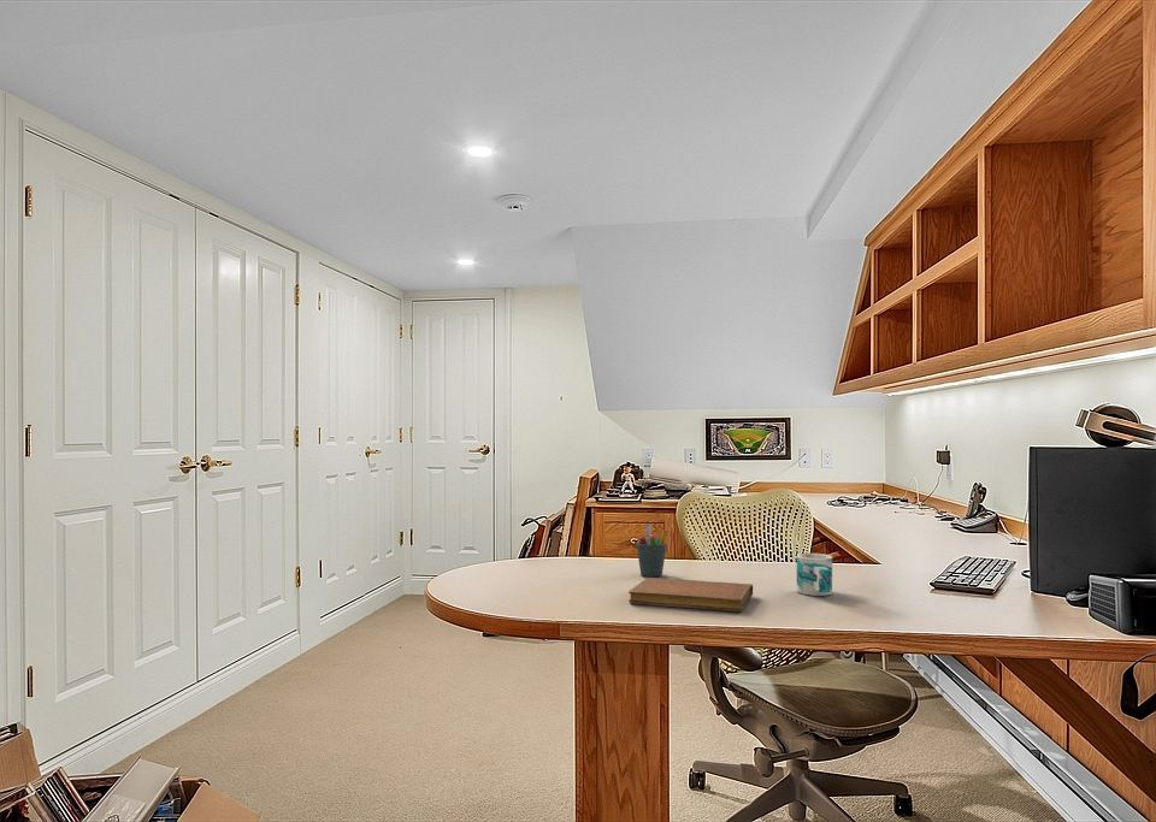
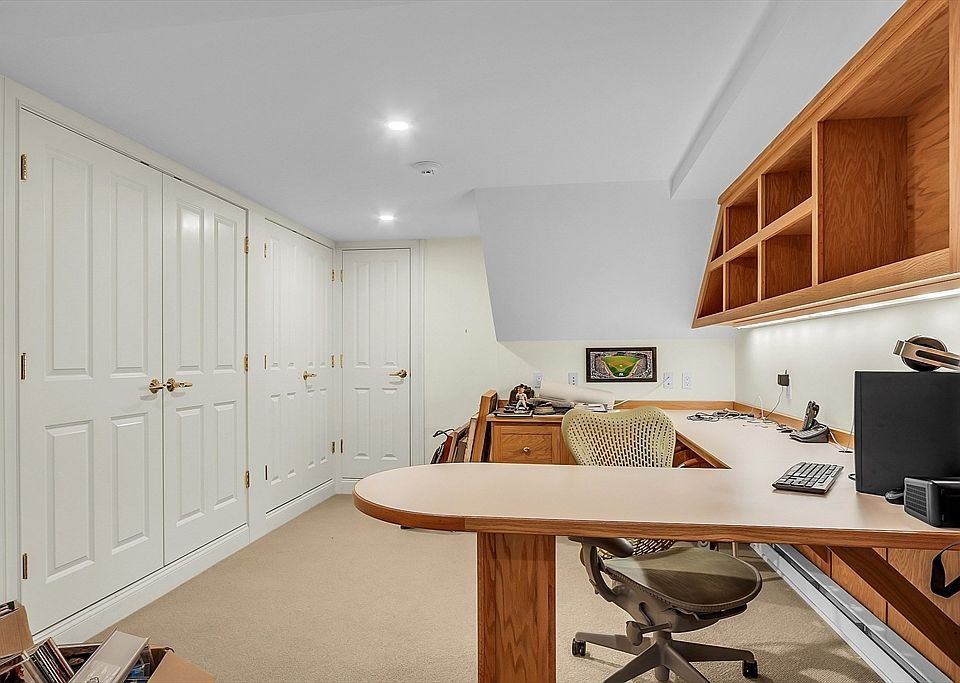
- pen holder (651, 550)
- mug (816, 575)
- notebook (691, 592)
